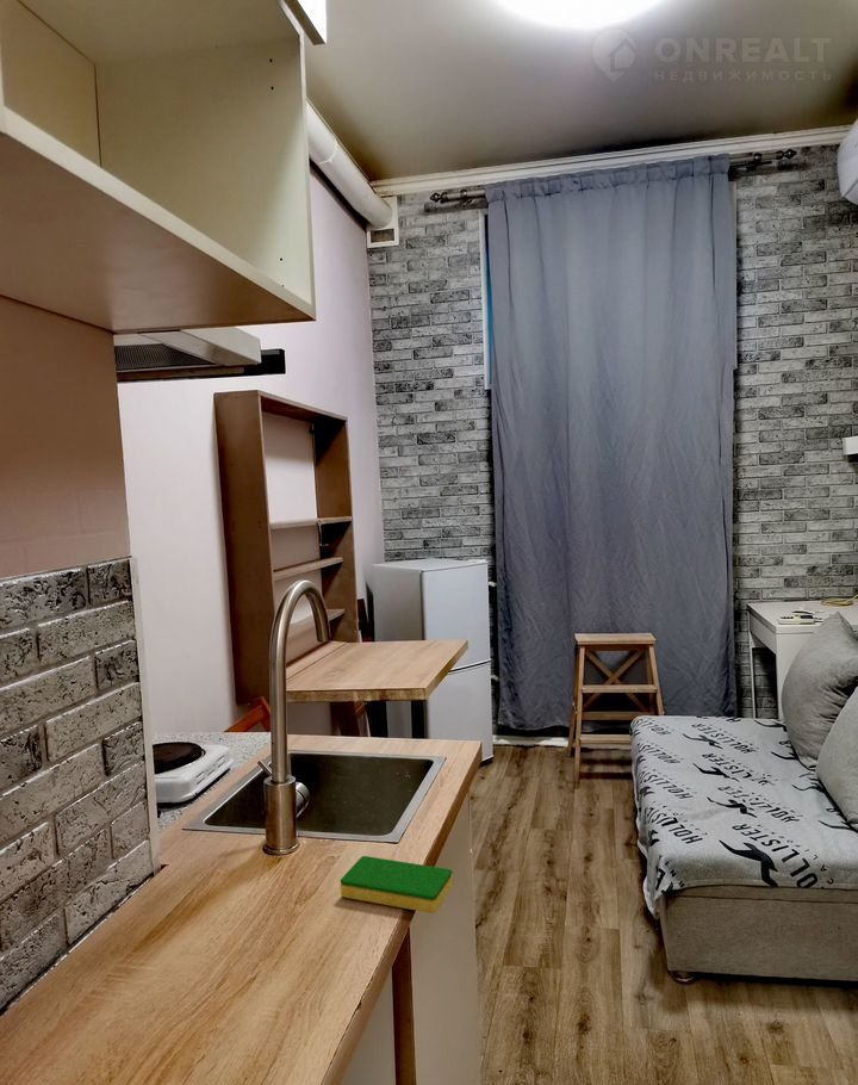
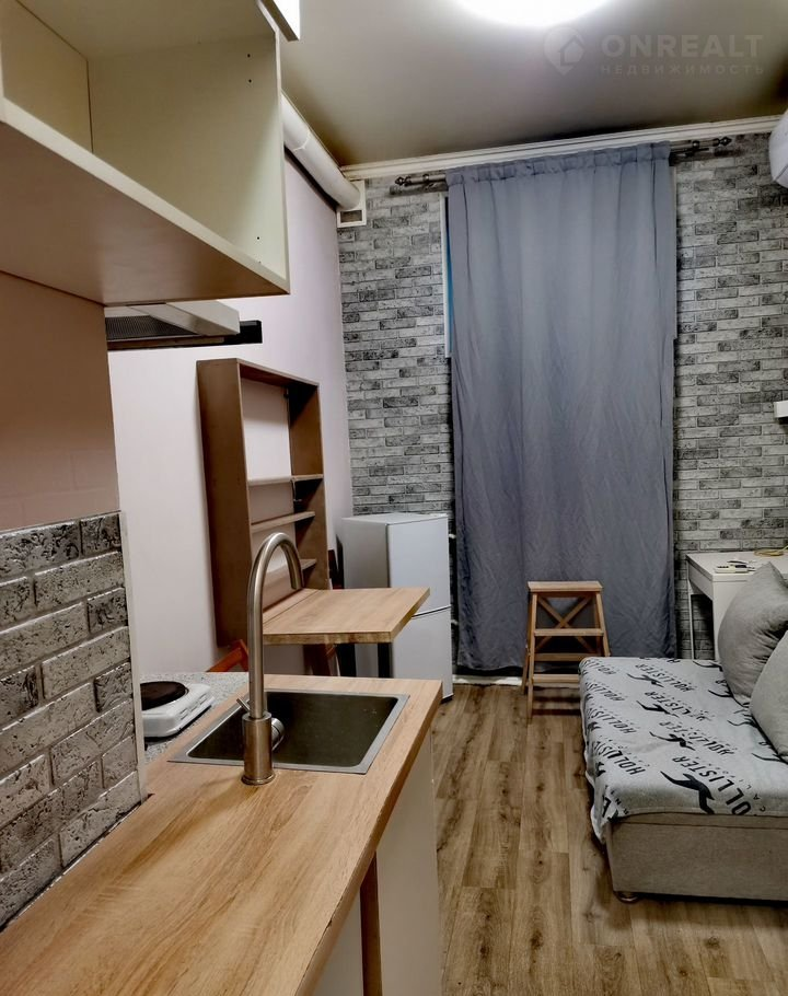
- dish sponge (397, 882)
